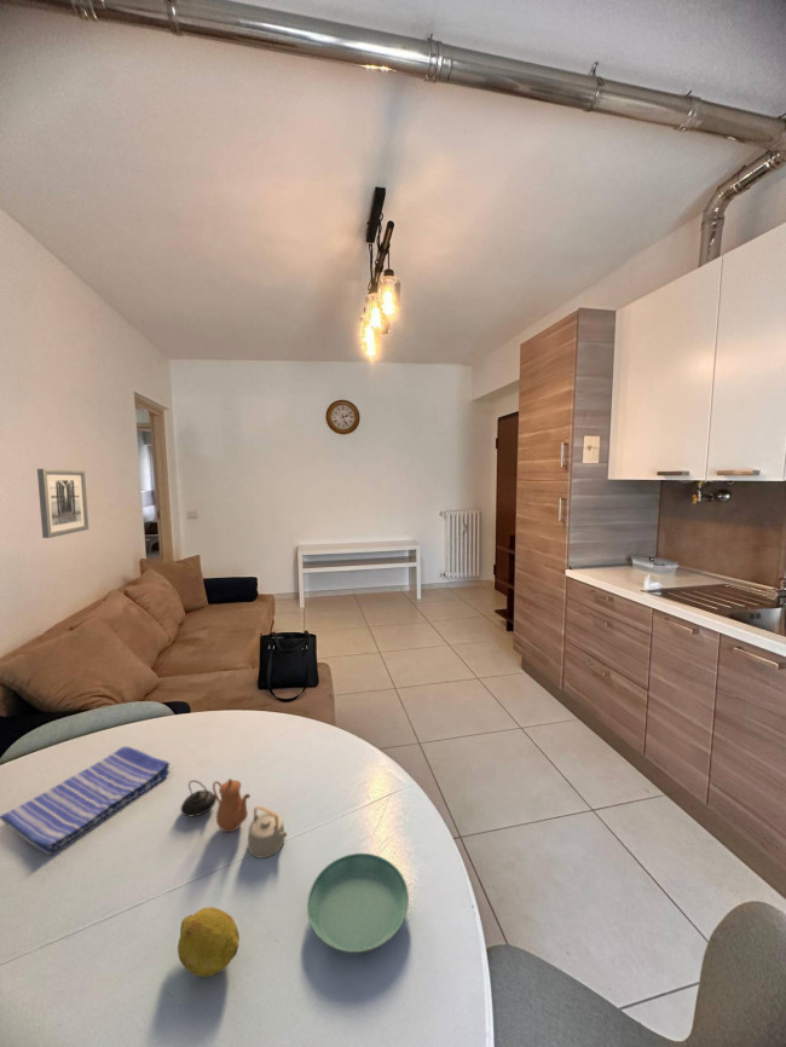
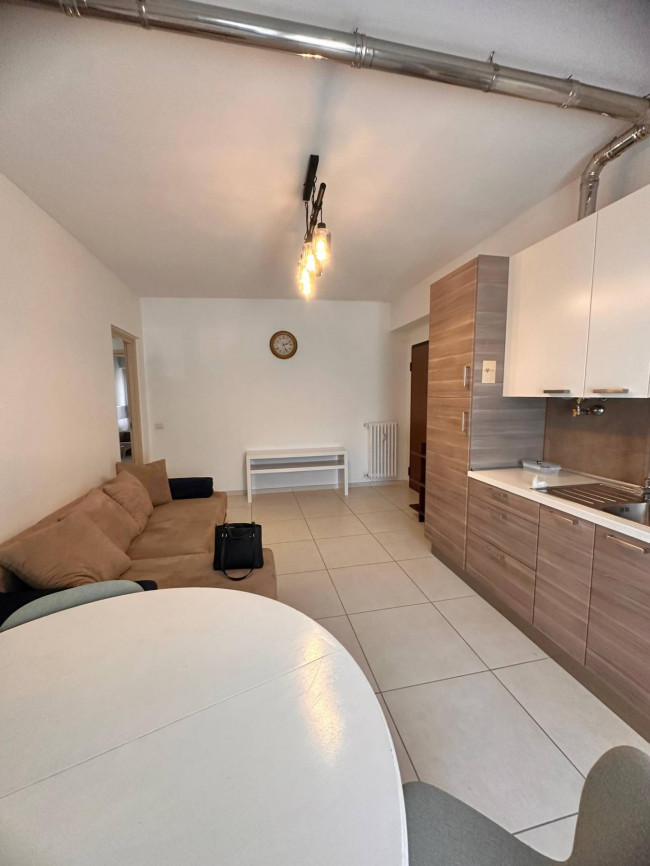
- wall art (65, 502)
- teapot (232, 803)
- saucer (358, 904)
- dish towel (93, 789)
- fruit (206, 939)
